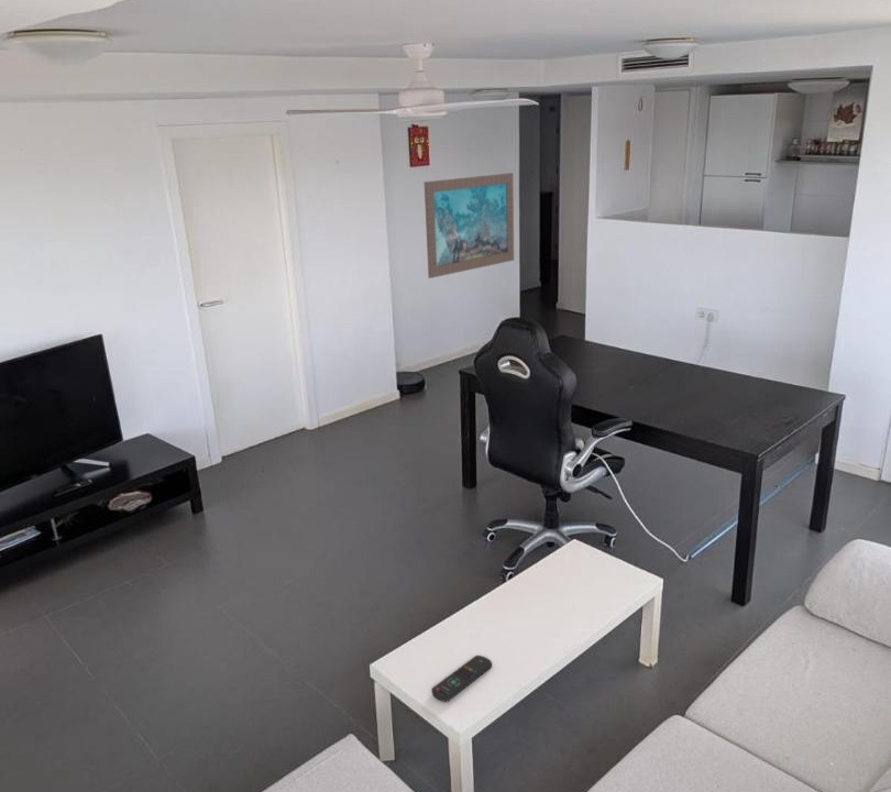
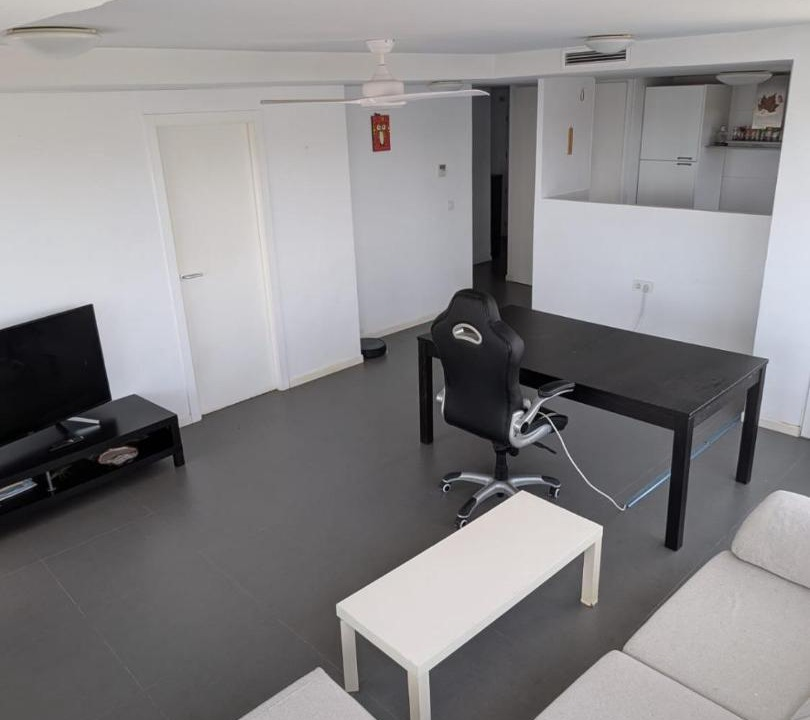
- remote control (462, 676)
- wall art (472, 223)
